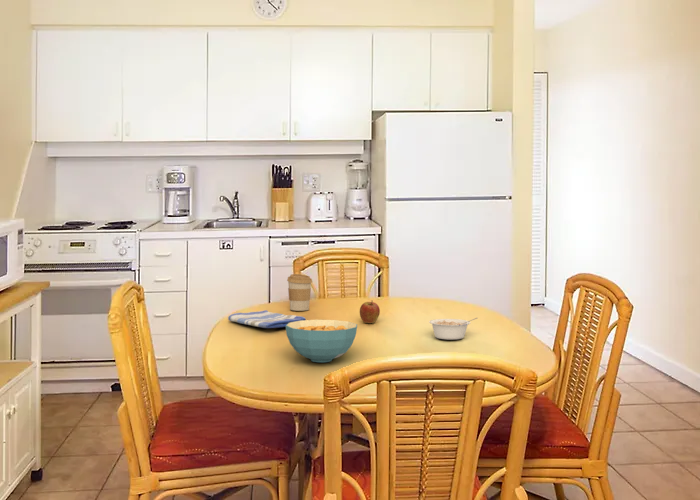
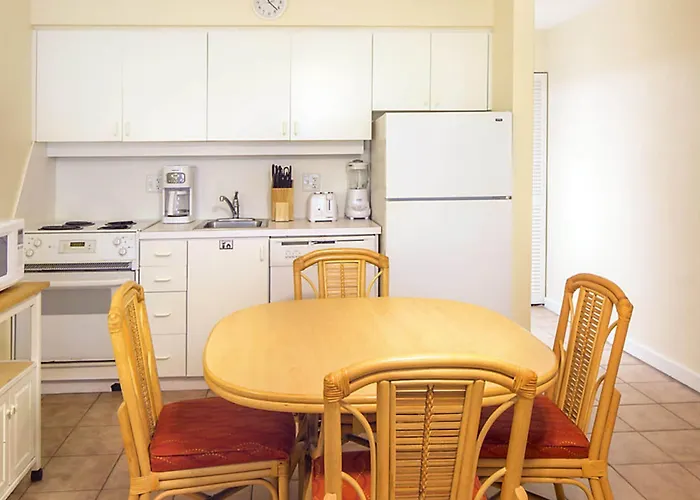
- coffee cup (299, 292)
- dish towel (266, 318)
- cereal bowl (321, 342)
- fruit (369, 311)
- legume (450, 327)
